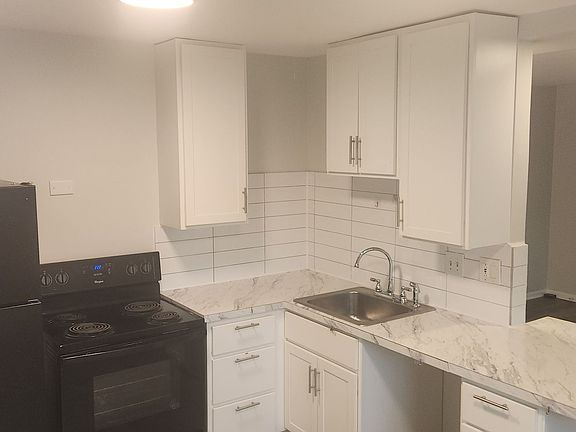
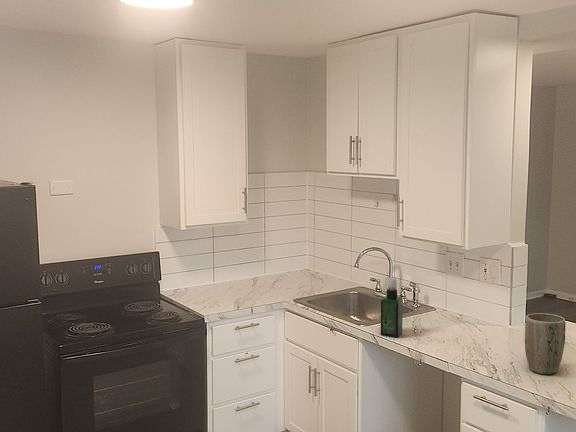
+ spray bottle (391, 306)
+ plant pot (544, 343)
